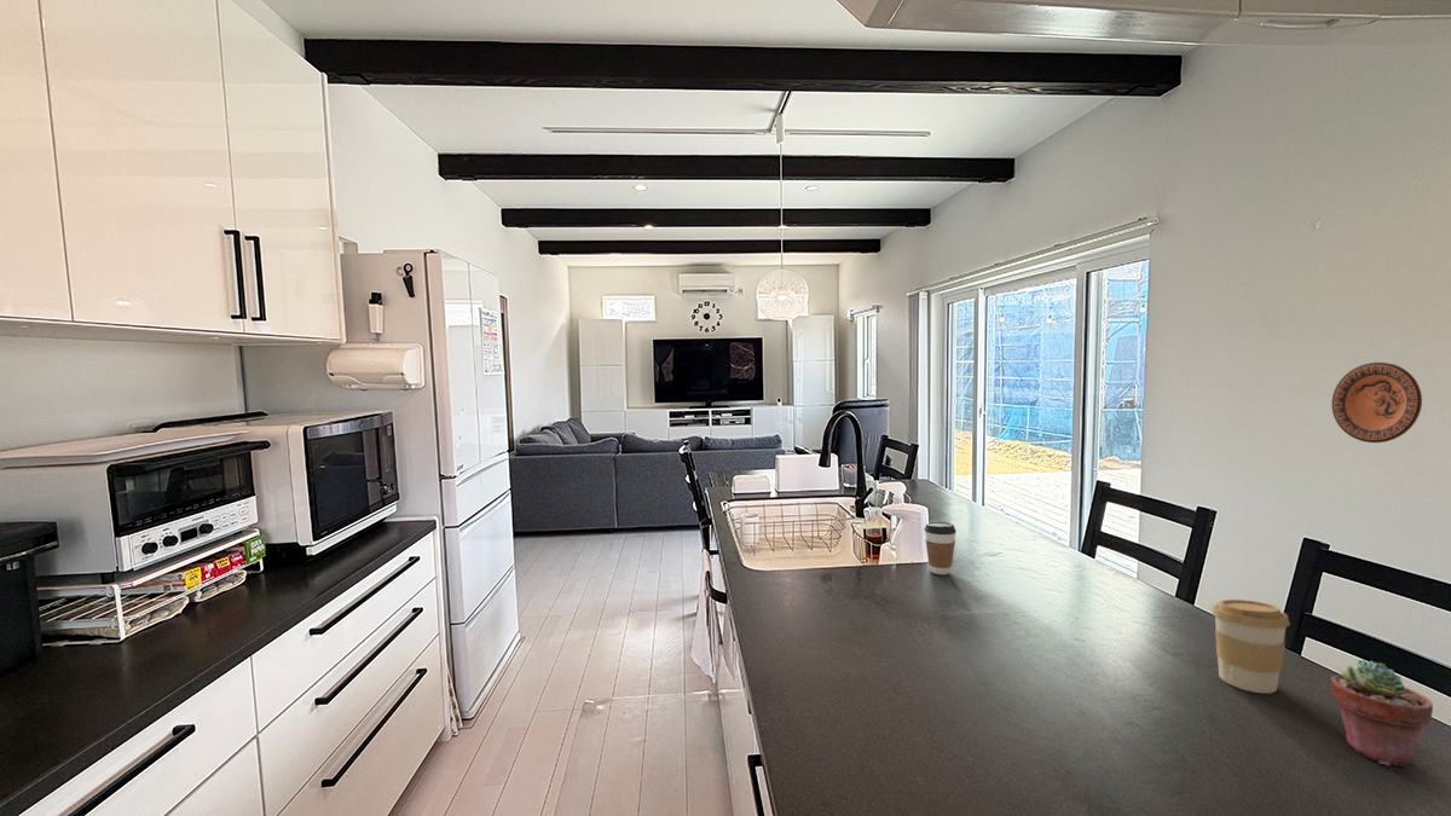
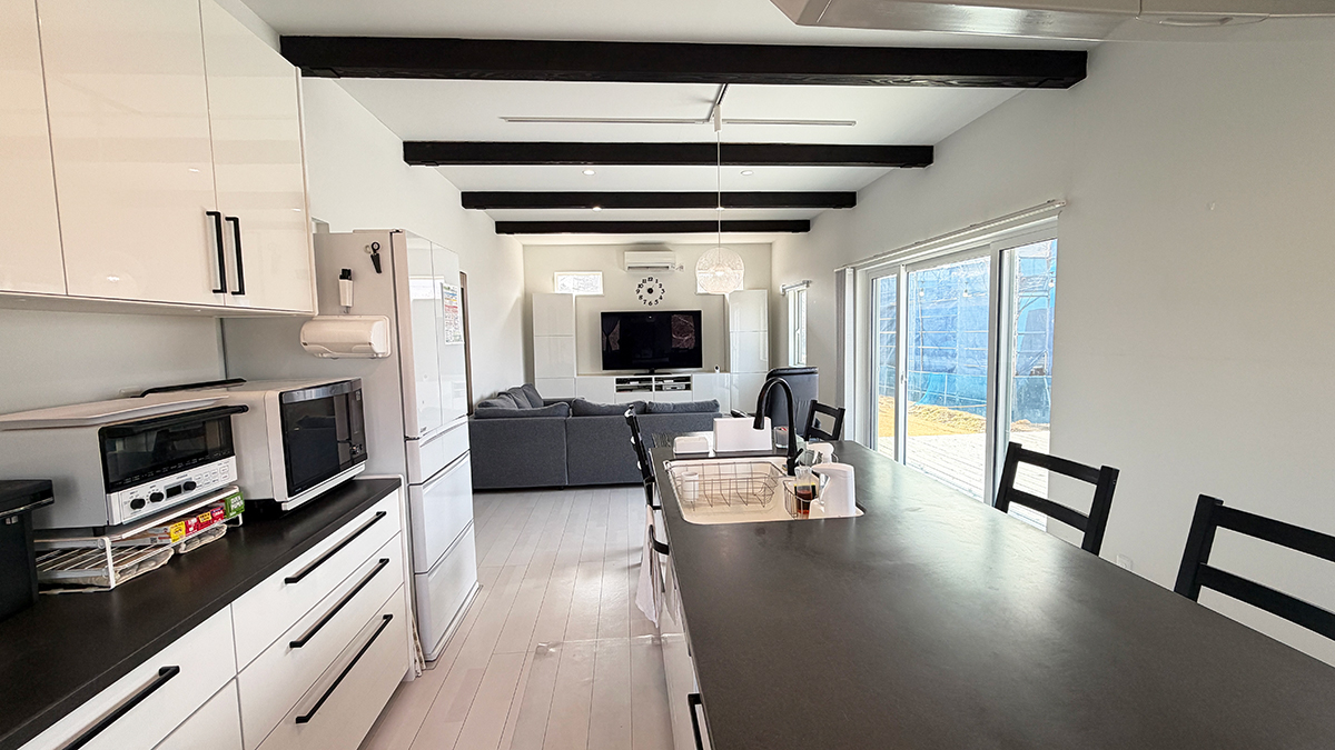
- decorative plate (1375, 403)
- coffee cup (1248, 642)
- potted succulent (1378, 707)
- coffee cup (940, 548)
